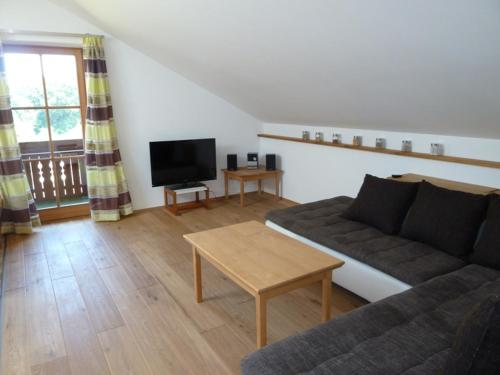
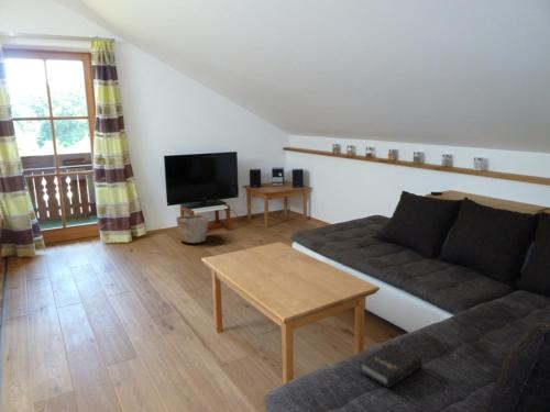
+ hardback book (391, 364)
+ basket (193, 227)
